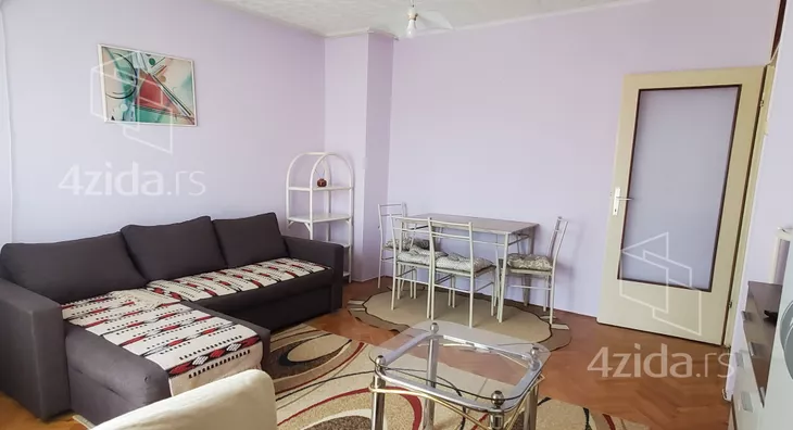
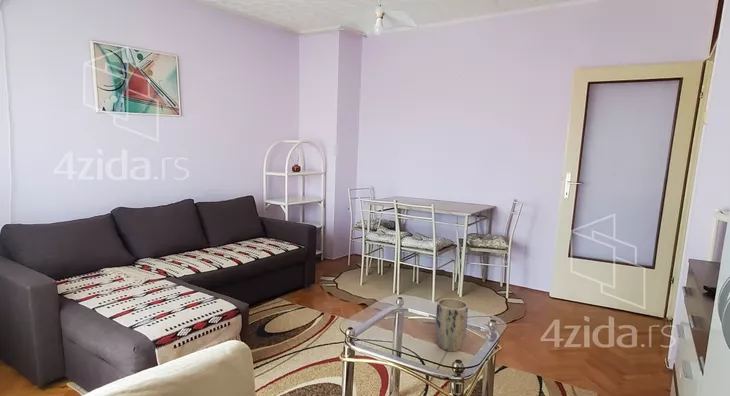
+ plant pot (451, 325)
